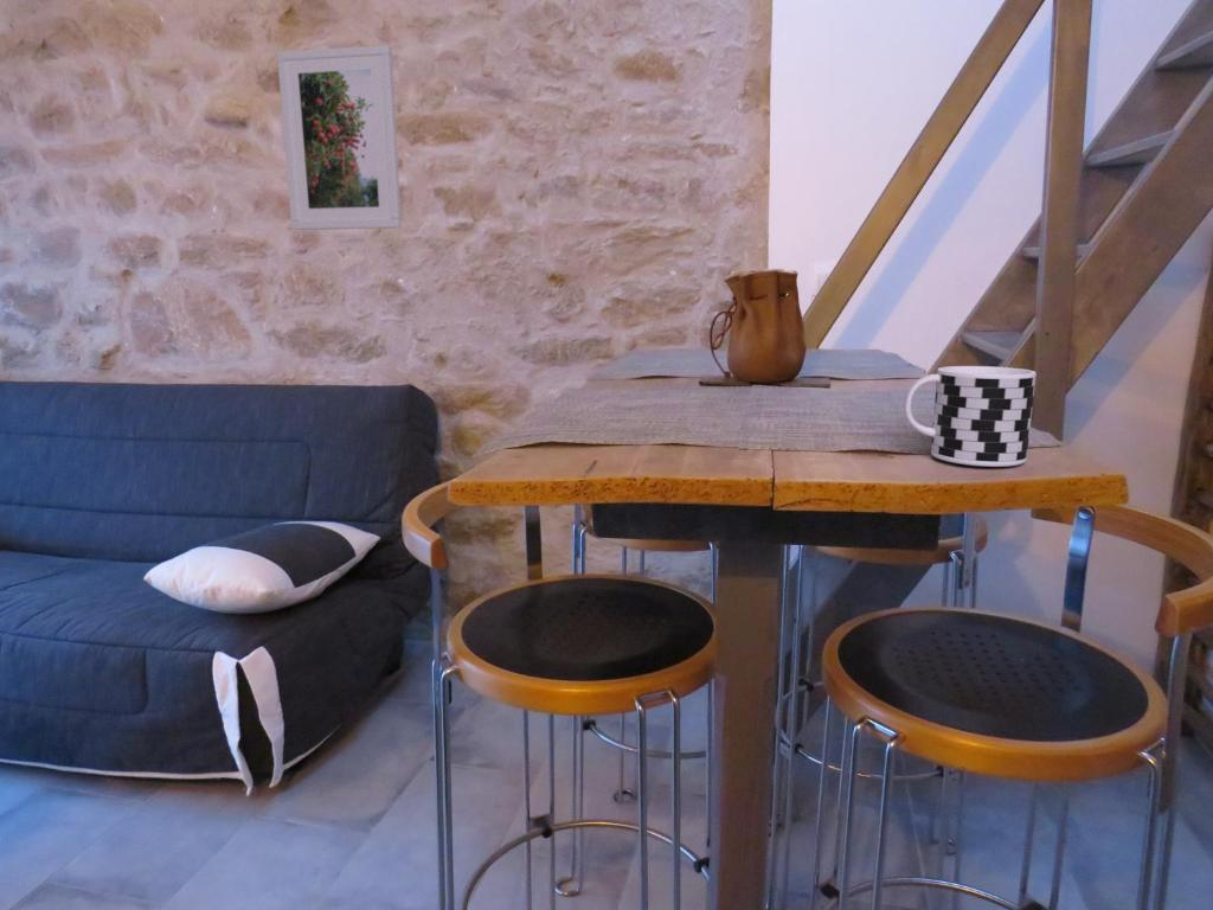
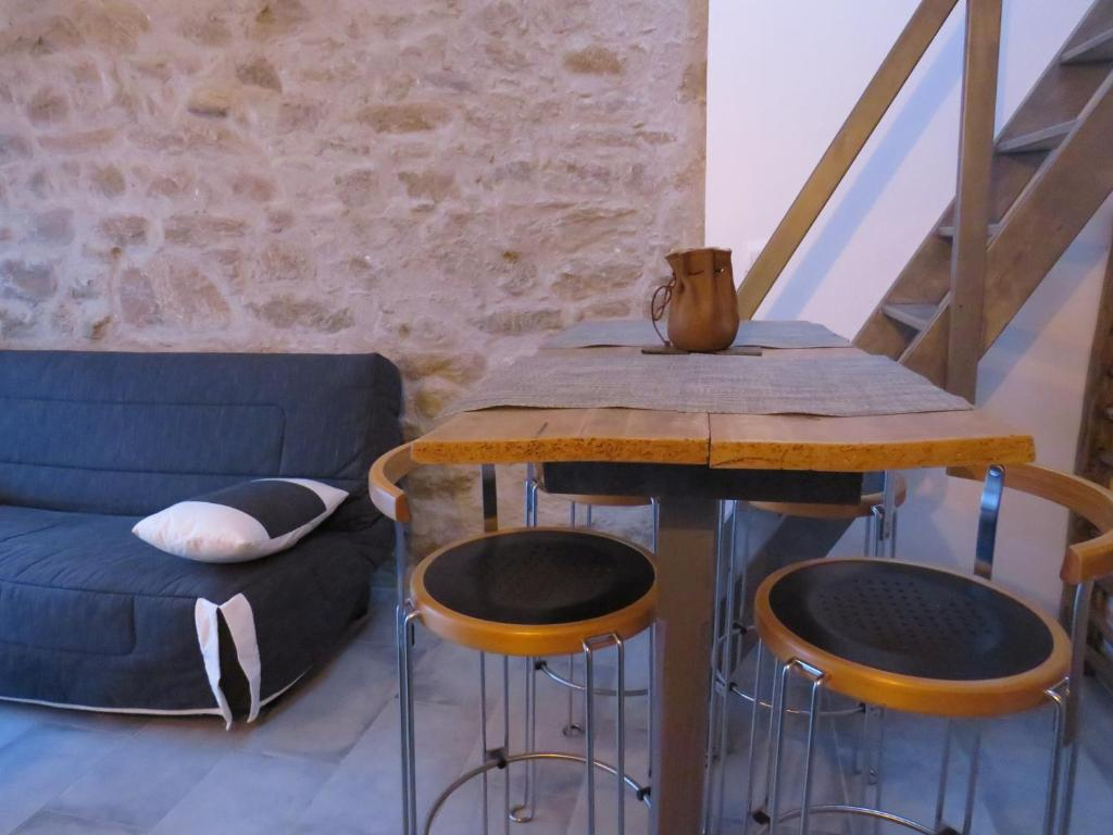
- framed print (340, 141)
- cup (965, 414)
